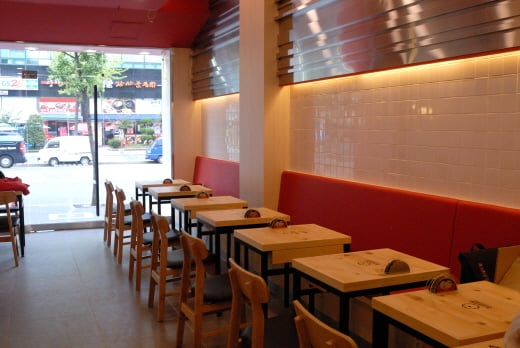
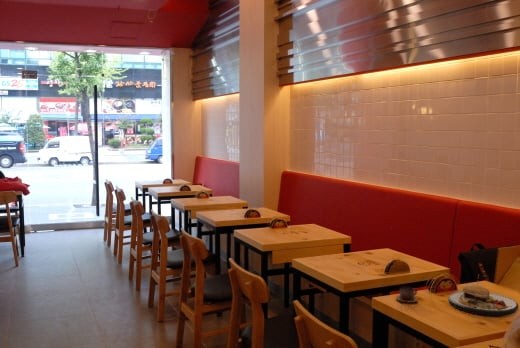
+ cup (407, 294)
+ plate (483, 289)
